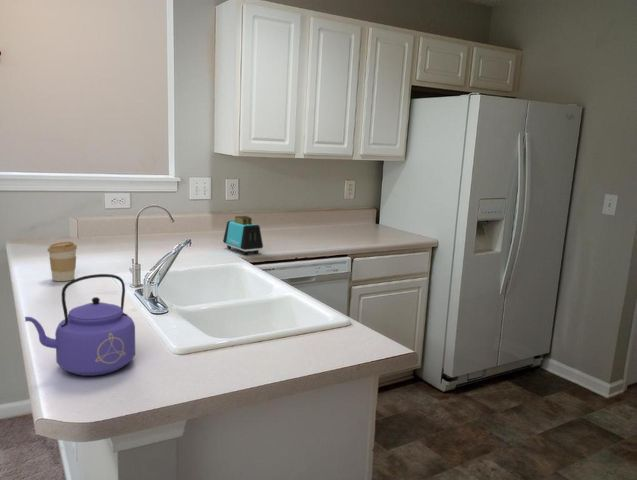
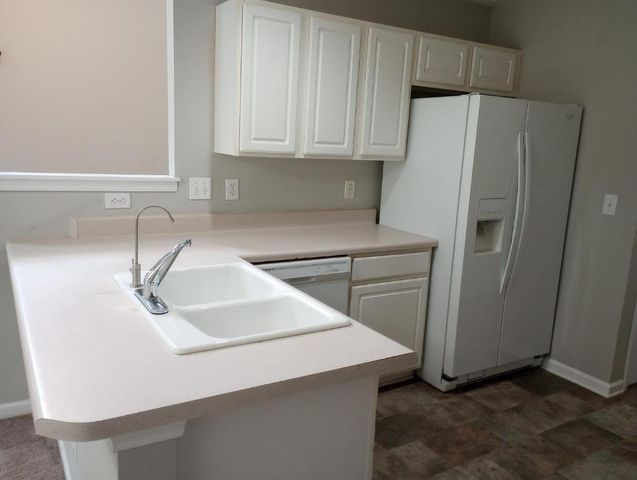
- toaster (242, 233)
- kettle (82, 322)
- coffee cup (62, 260)
